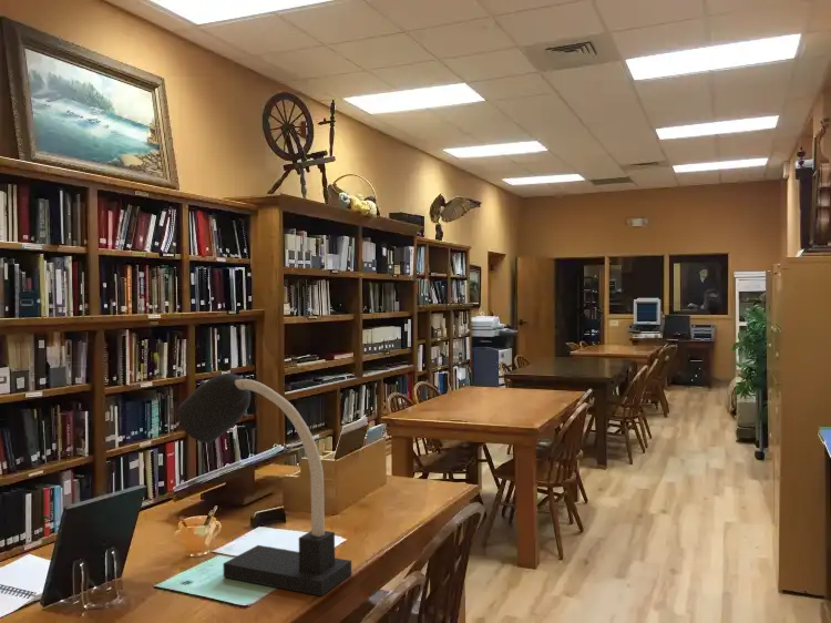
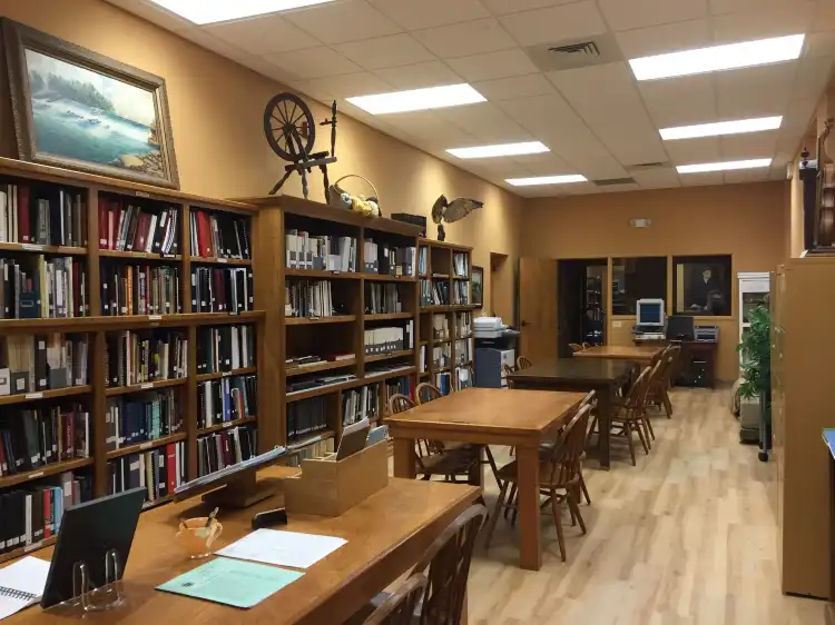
- desk lamp (307, 458)
